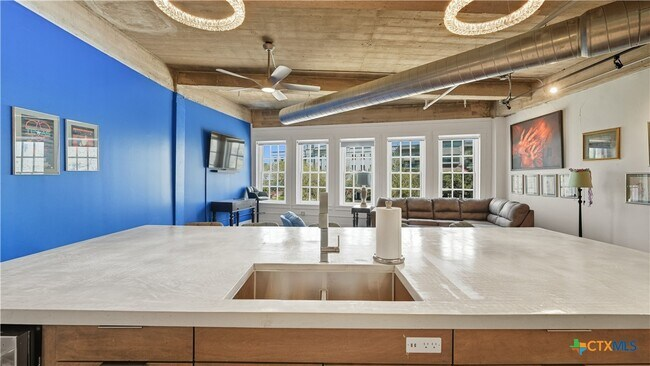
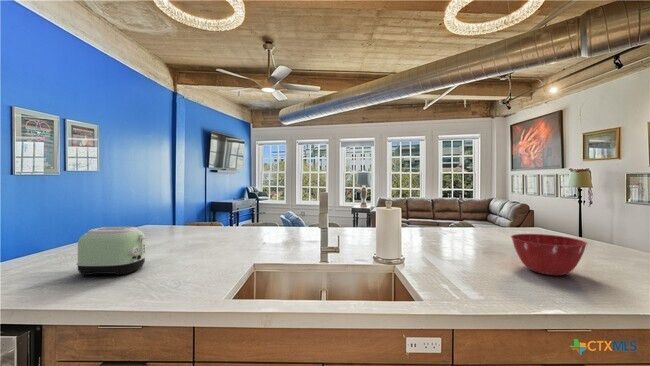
+ mixing bowl (546, 254)
+ toaster (115, 249)
